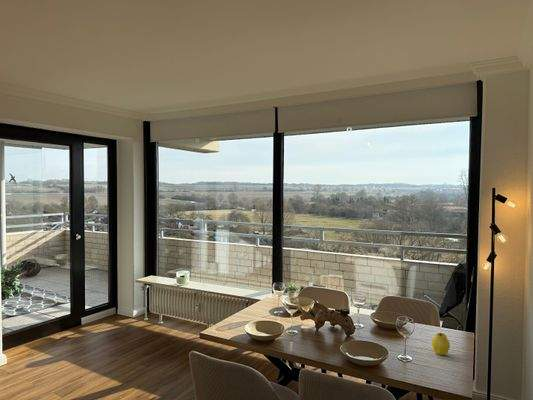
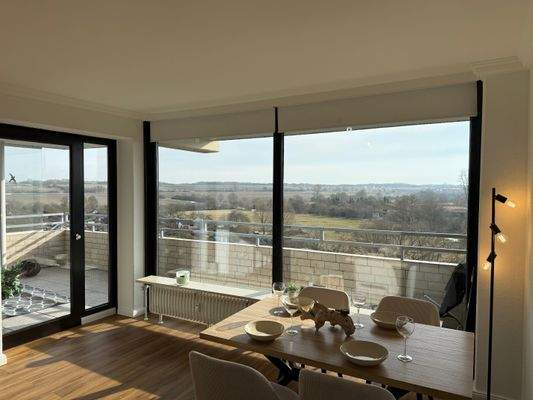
- fruit (440, 343)
